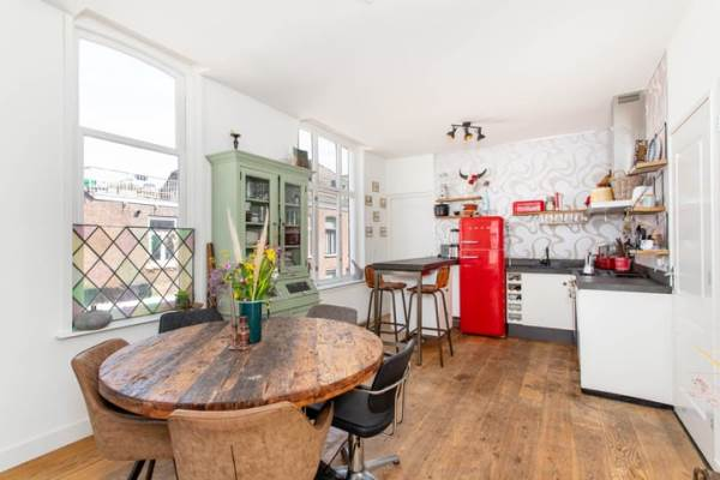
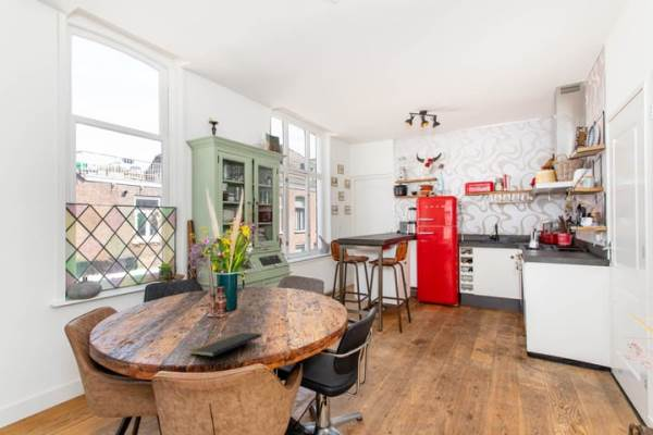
+ notepad (226, 343)
